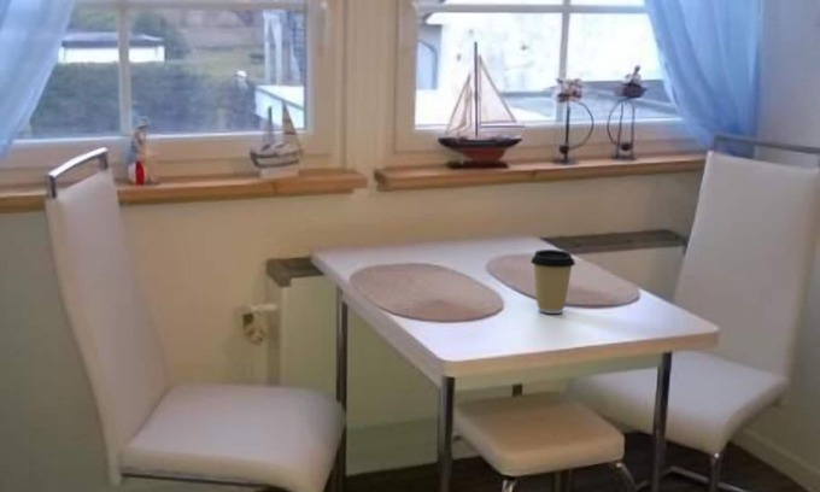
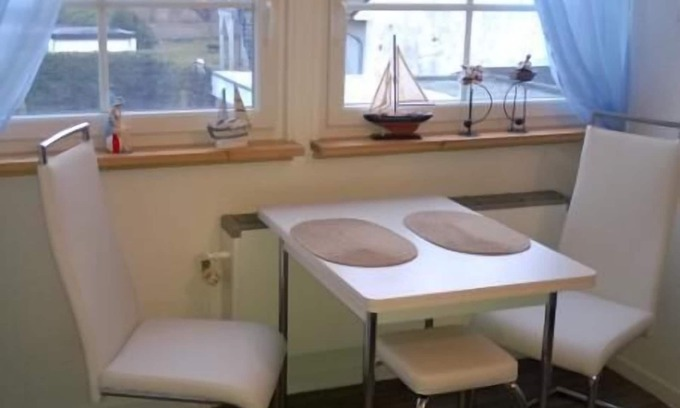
- coffee cup (551, 281)
